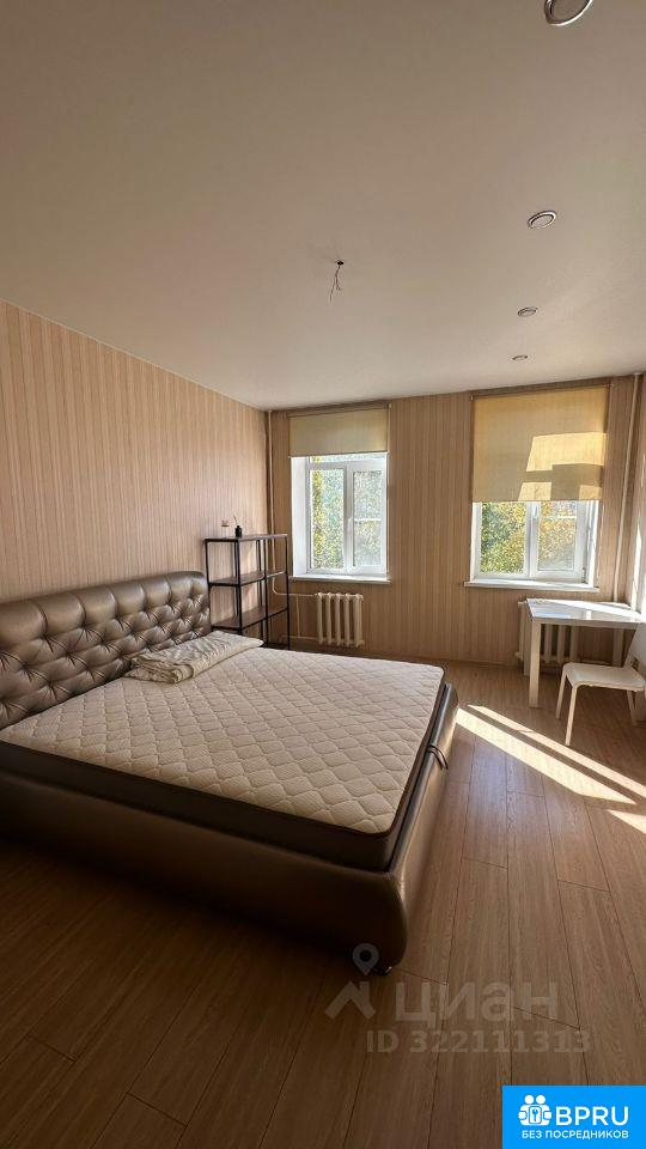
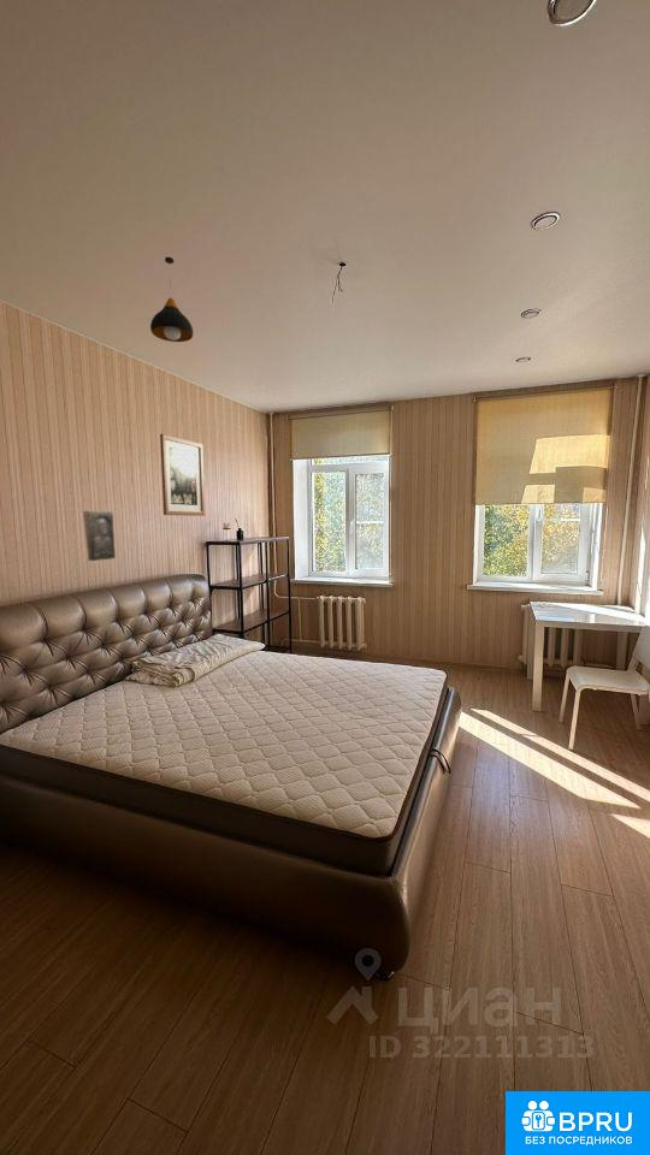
+ pendant light (171, 298)
+ brass plaque (100, 535)
+ wall art (183, 478)
